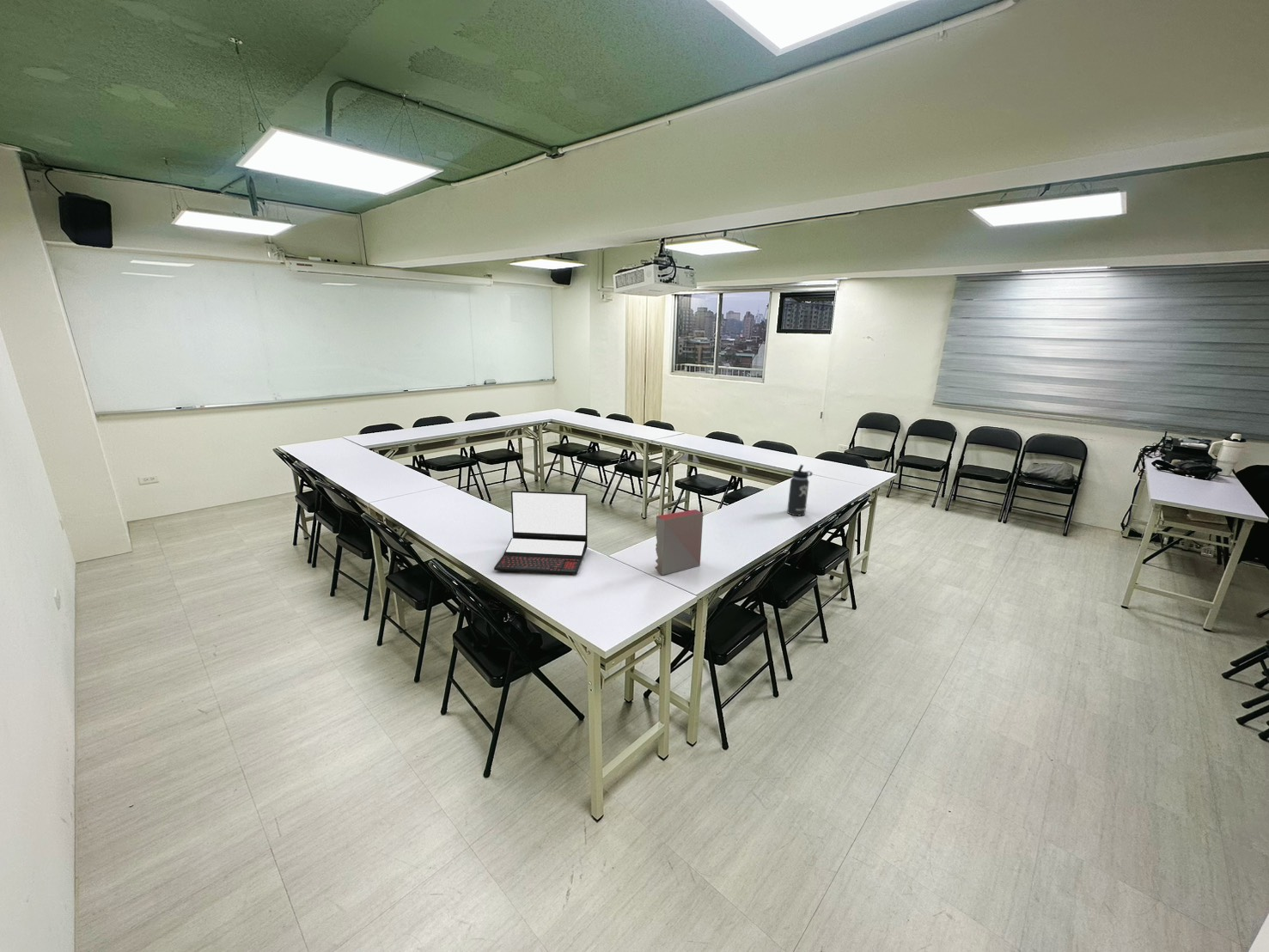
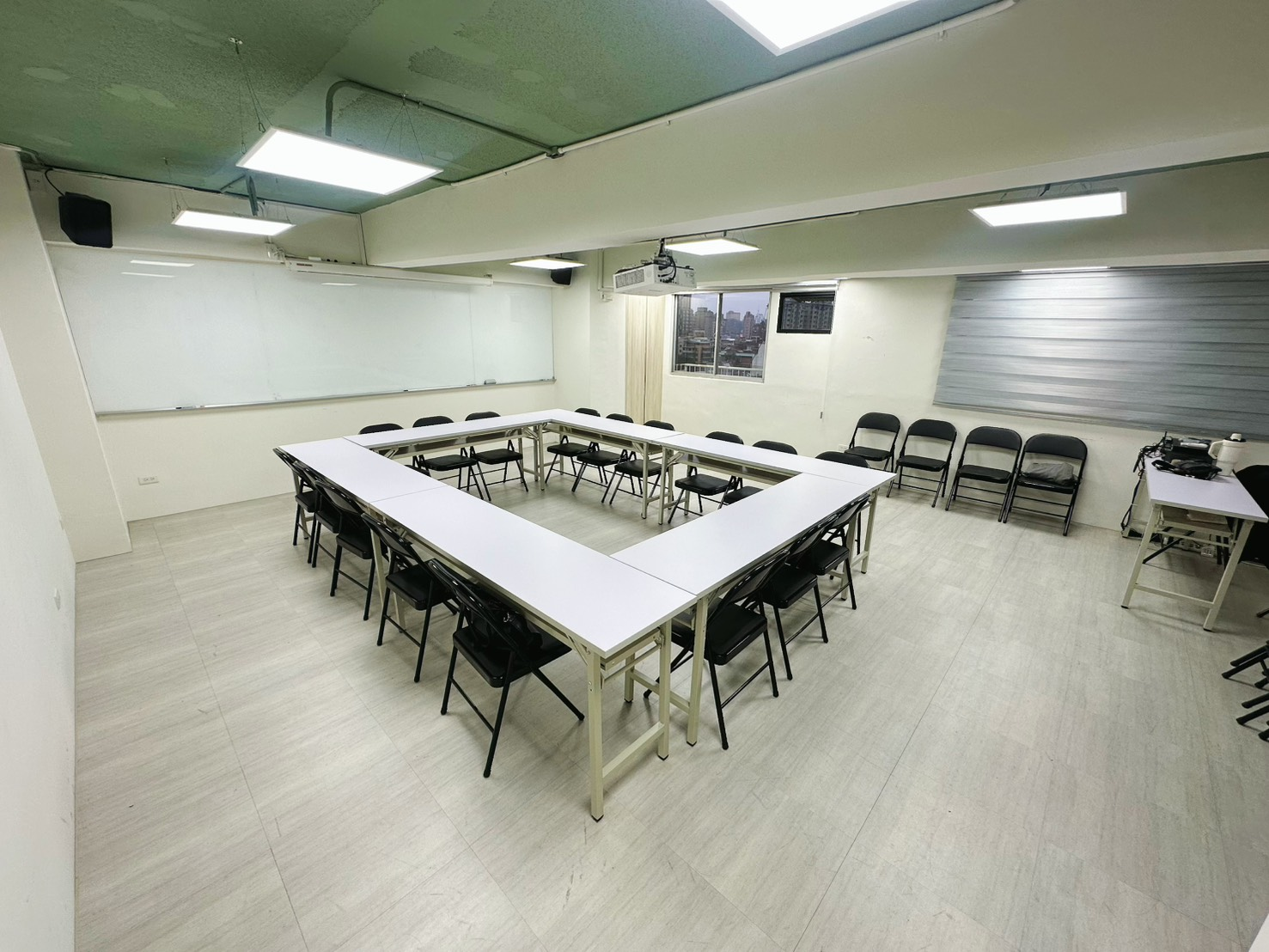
- thermos bottle (800, 489)
- laptop (542, 530)
- book (678, 541)
